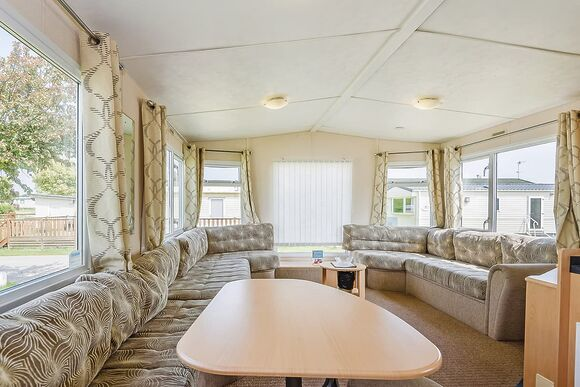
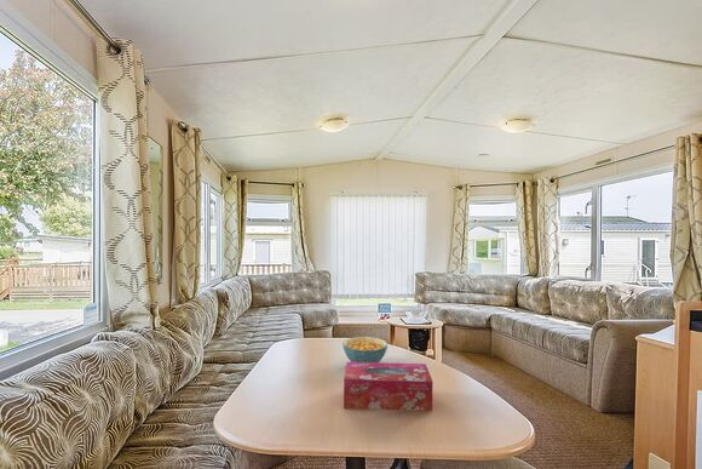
+ cereal bowl (364, 354)
+ tissue box (386, 384)
